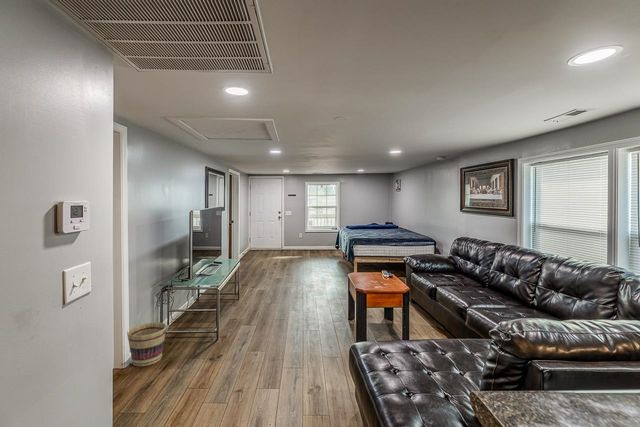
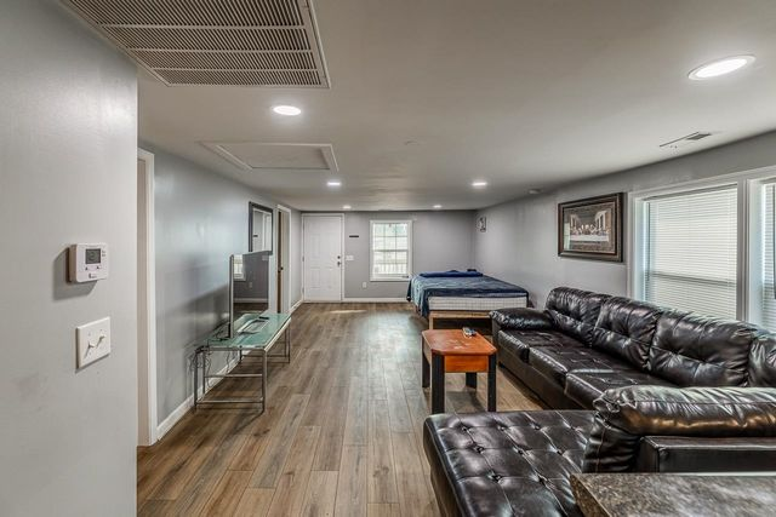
- basket (147, 344)
